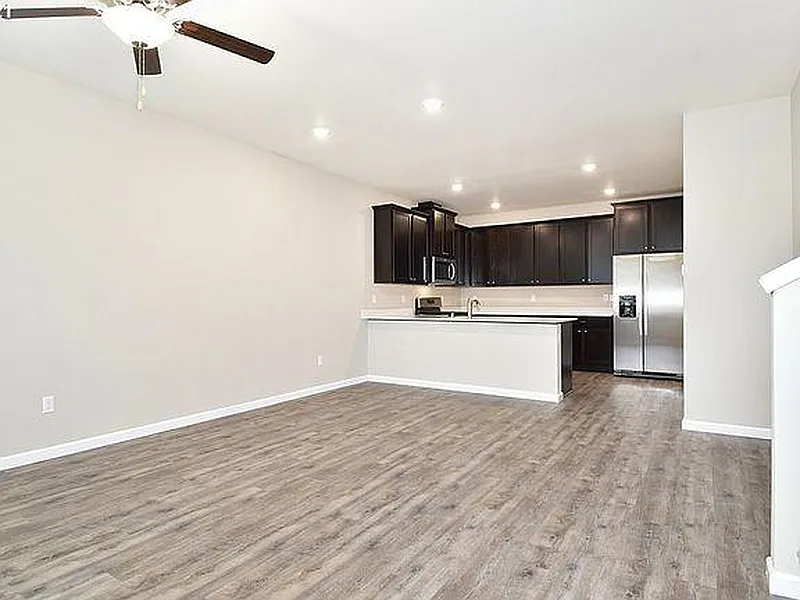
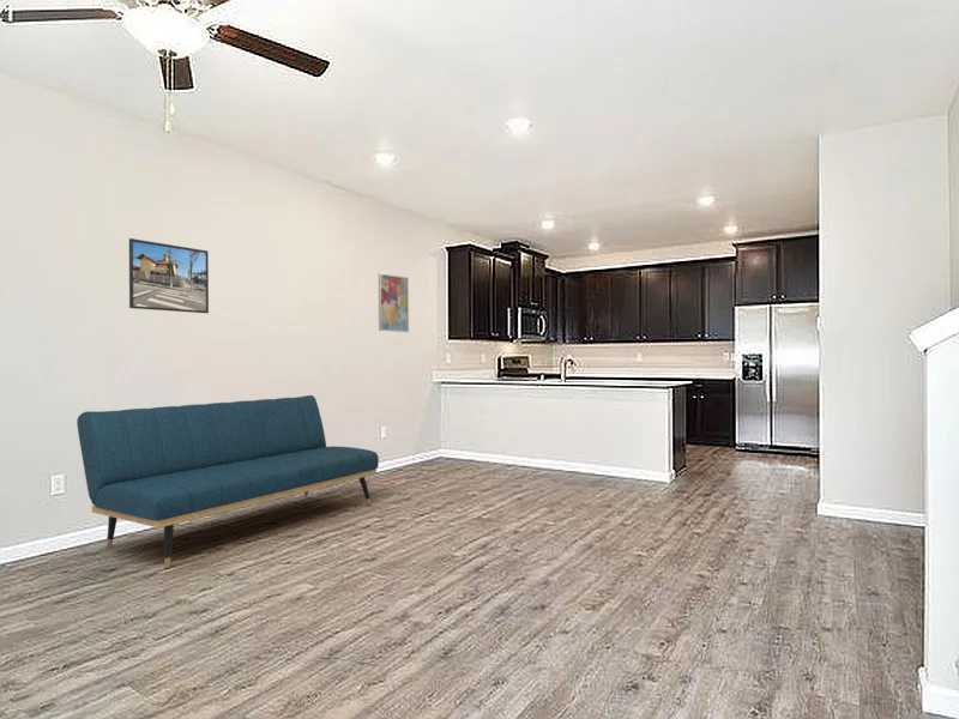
+ sofa (248, 463)
+ wall art (393, 303)
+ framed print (170, 277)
